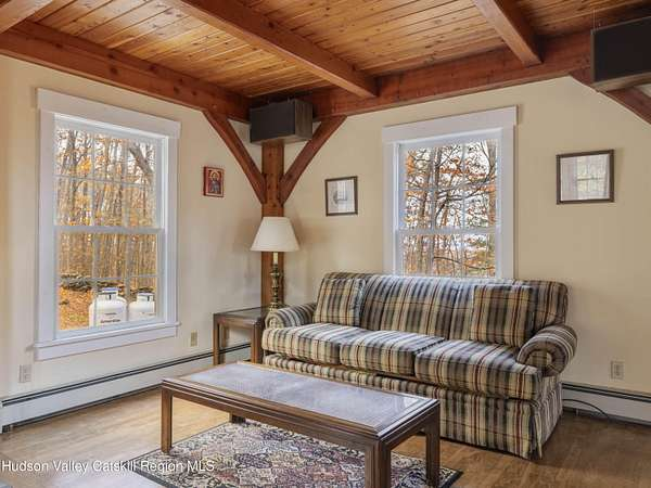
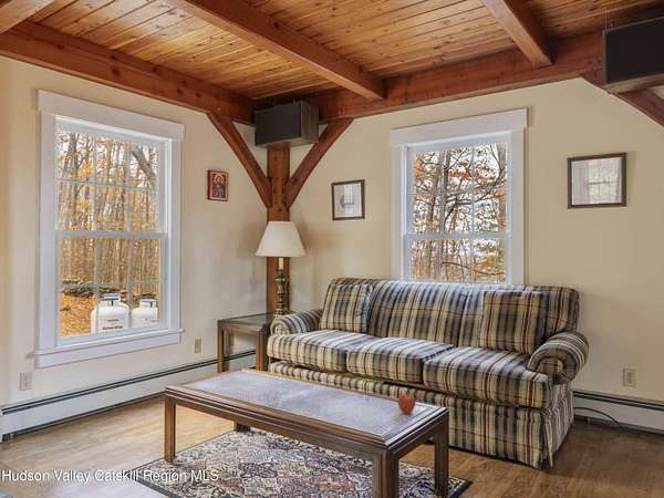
+ fruit (406, 402)
